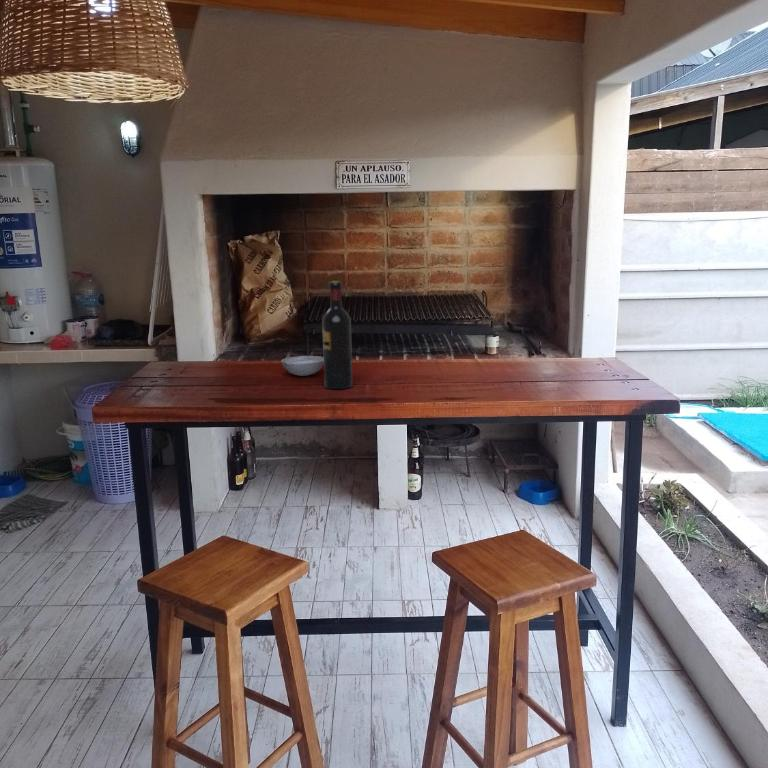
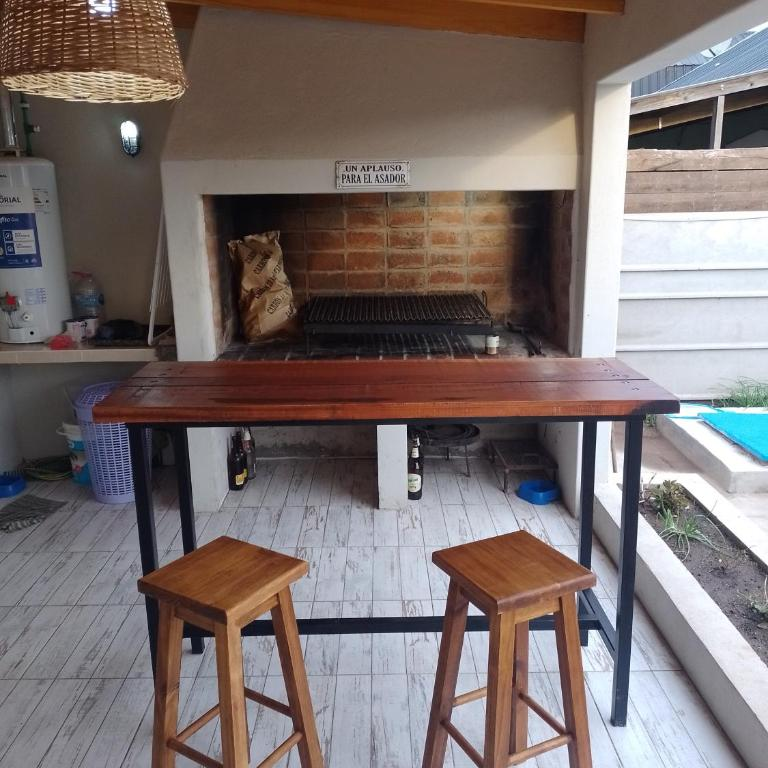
- bowl (303, 366)
- wine bottle (336, 334)
